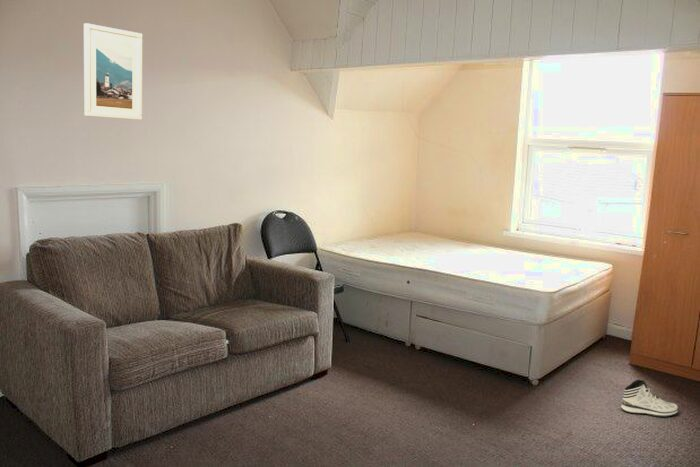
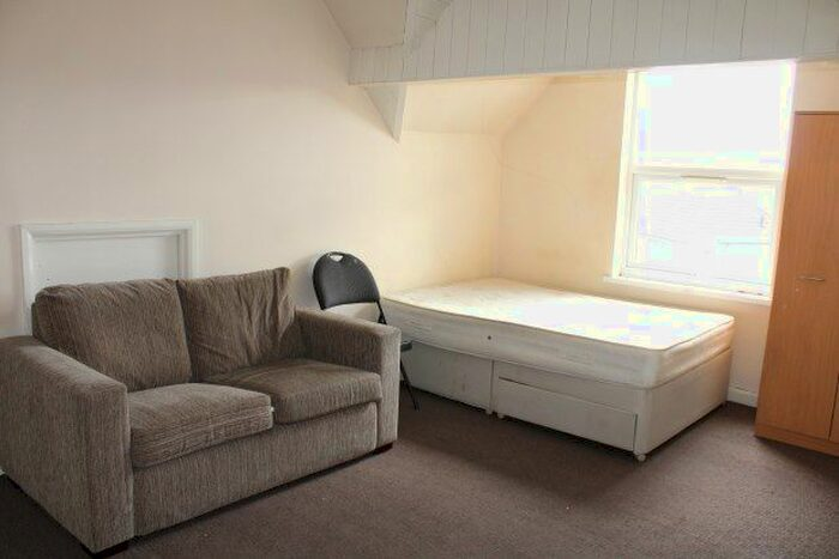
- sneaker (651, 397)
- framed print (114, 73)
